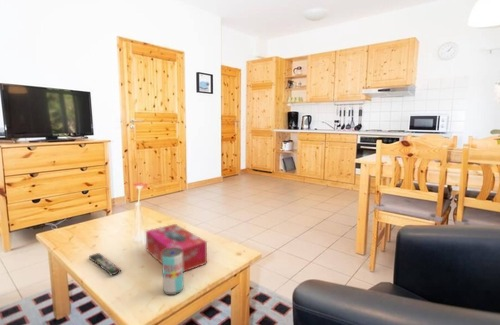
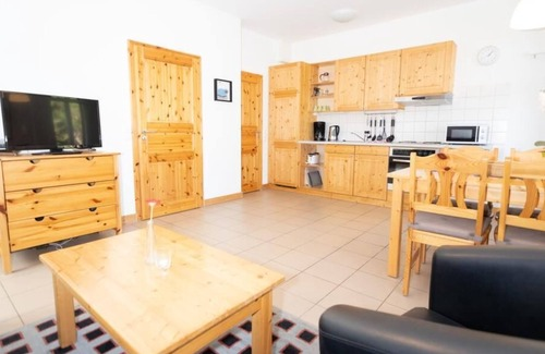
- tissue box (175, 246)
- remote control (104, 263)
- beverage can (172, 270)
